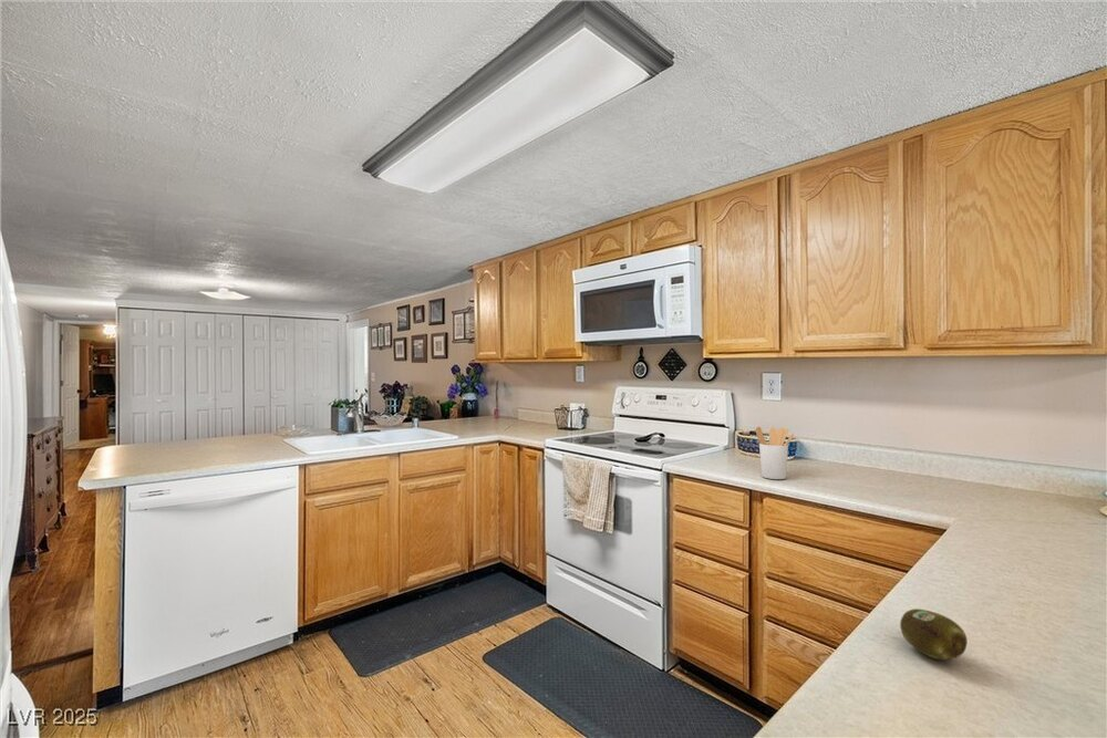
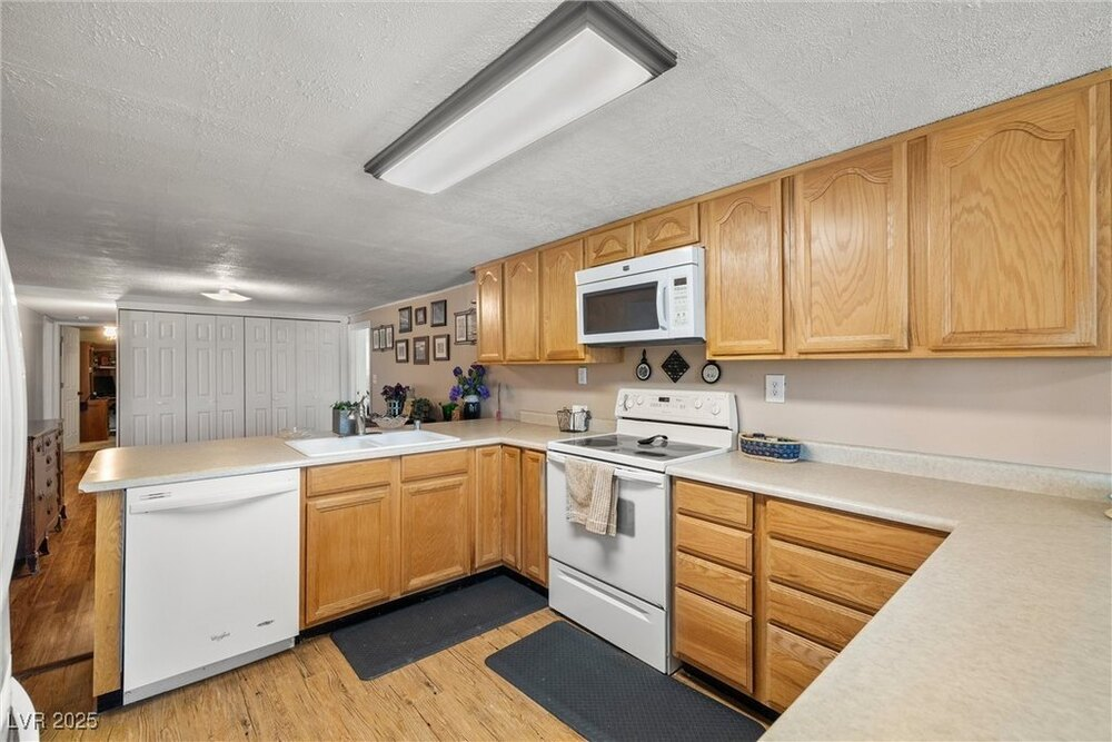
- fruit (932, 634)
- utensil holder (775, 450)
